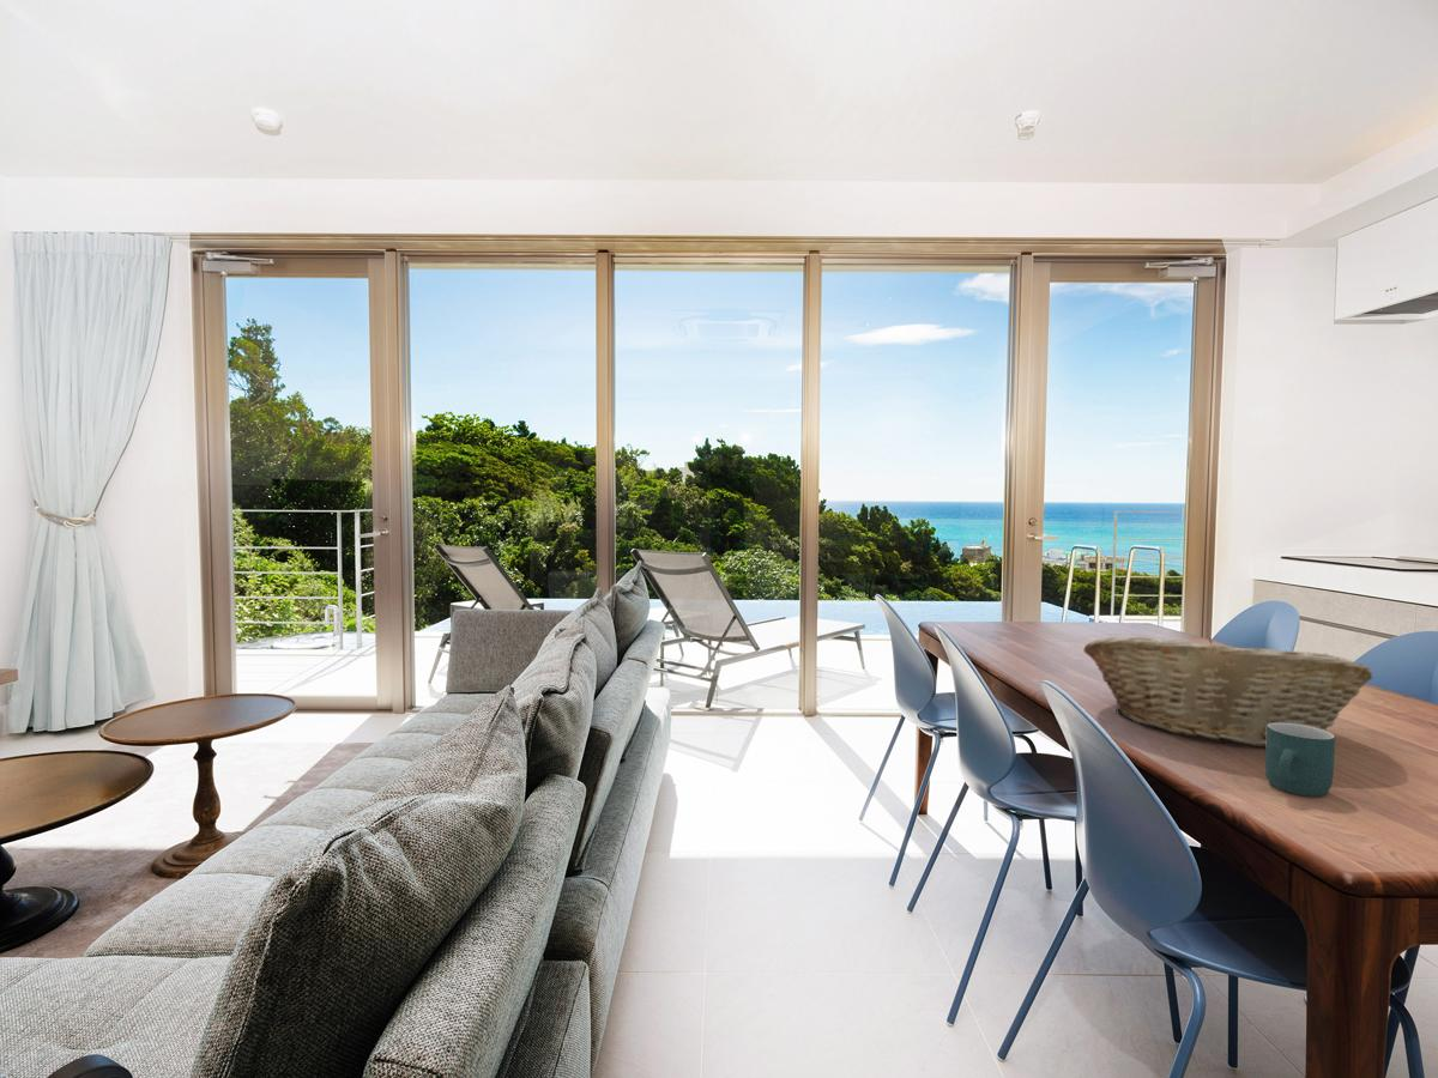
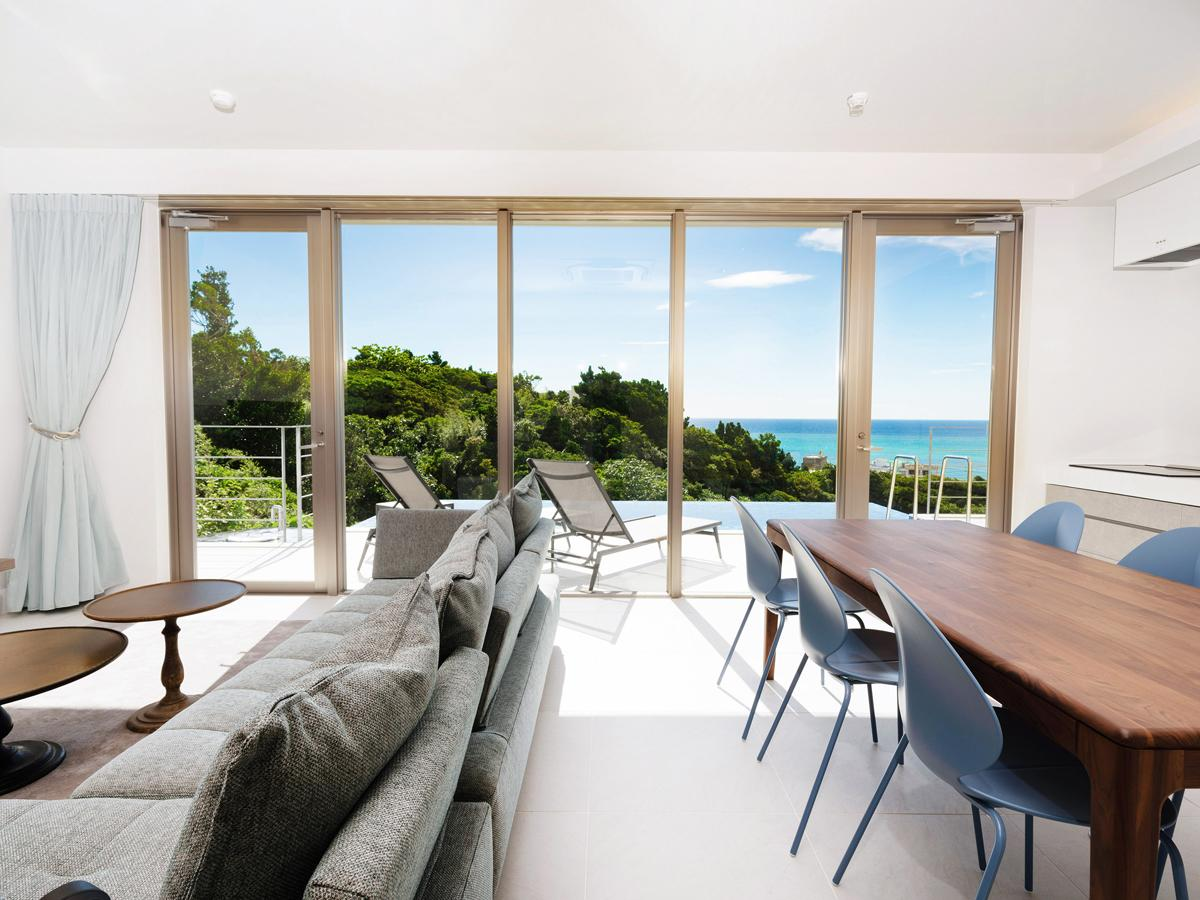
- mug (1300, 762)
- fruit basket (1214, 679)
